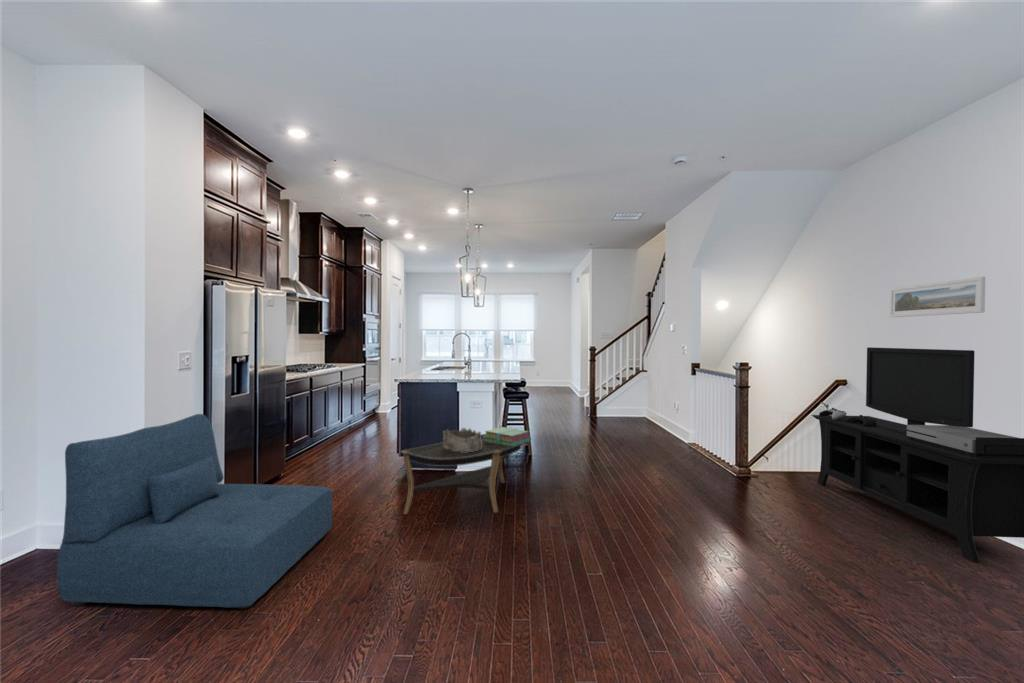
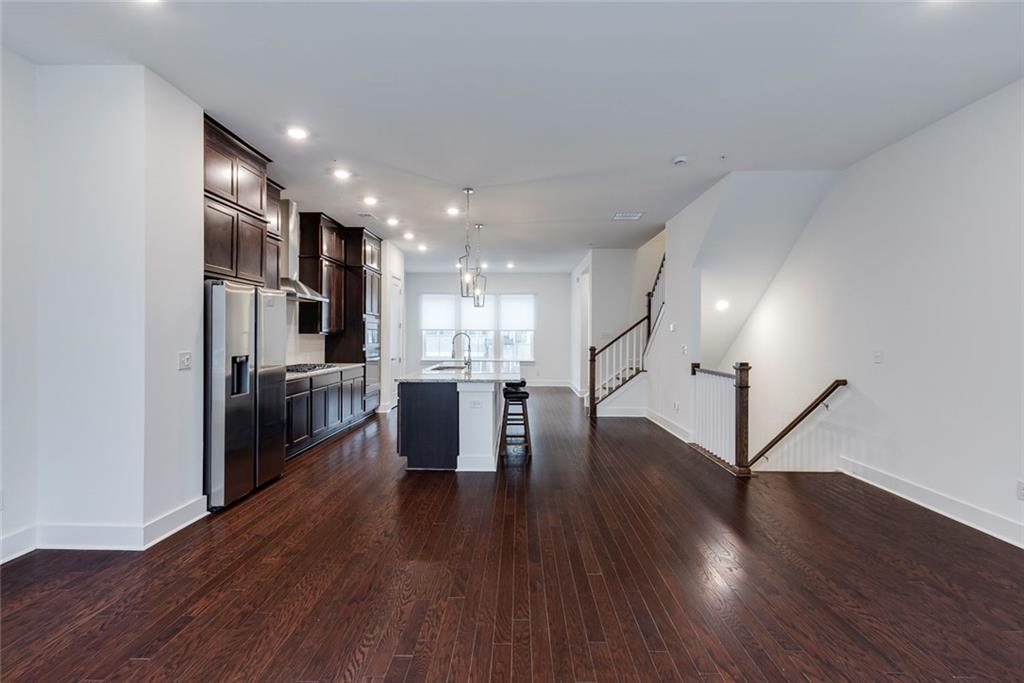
- sofa (216, 495)
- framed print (932, 299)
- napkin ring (462, 438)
- media console (908, 431)
- coffee table (475, 474)
- stack of books (507, 435)
